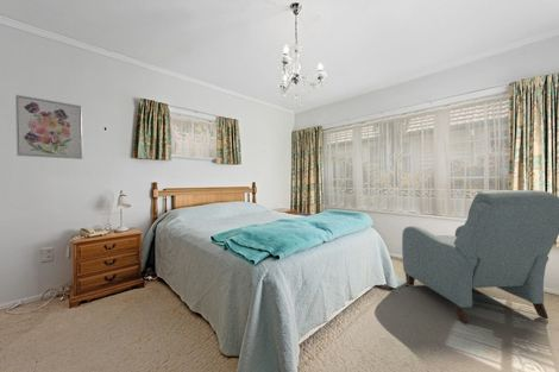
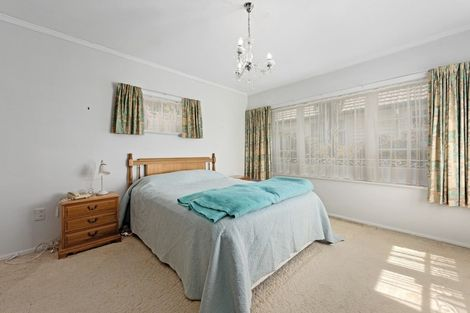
- wall art (51, 128)
- chair (470, 245)
